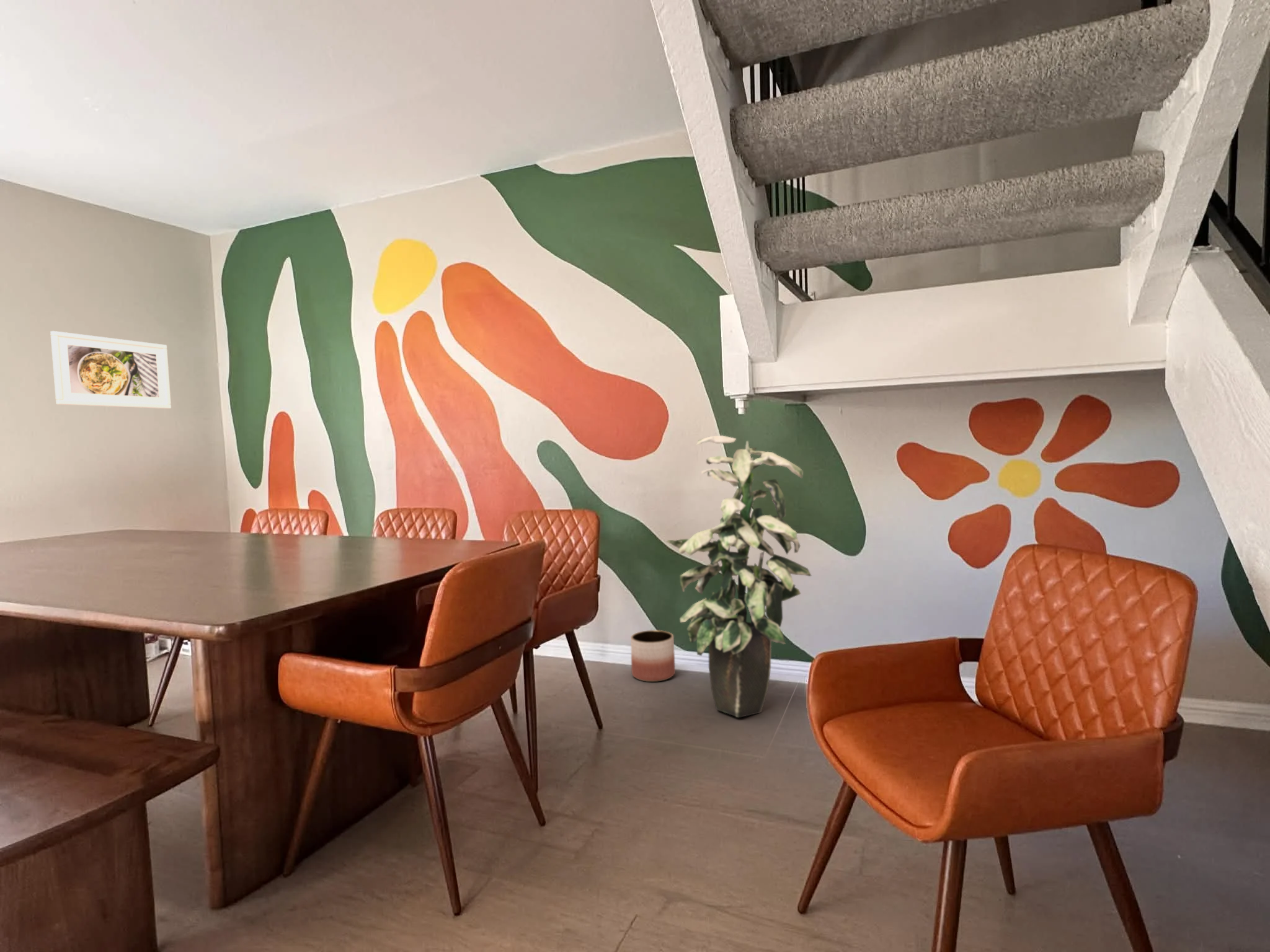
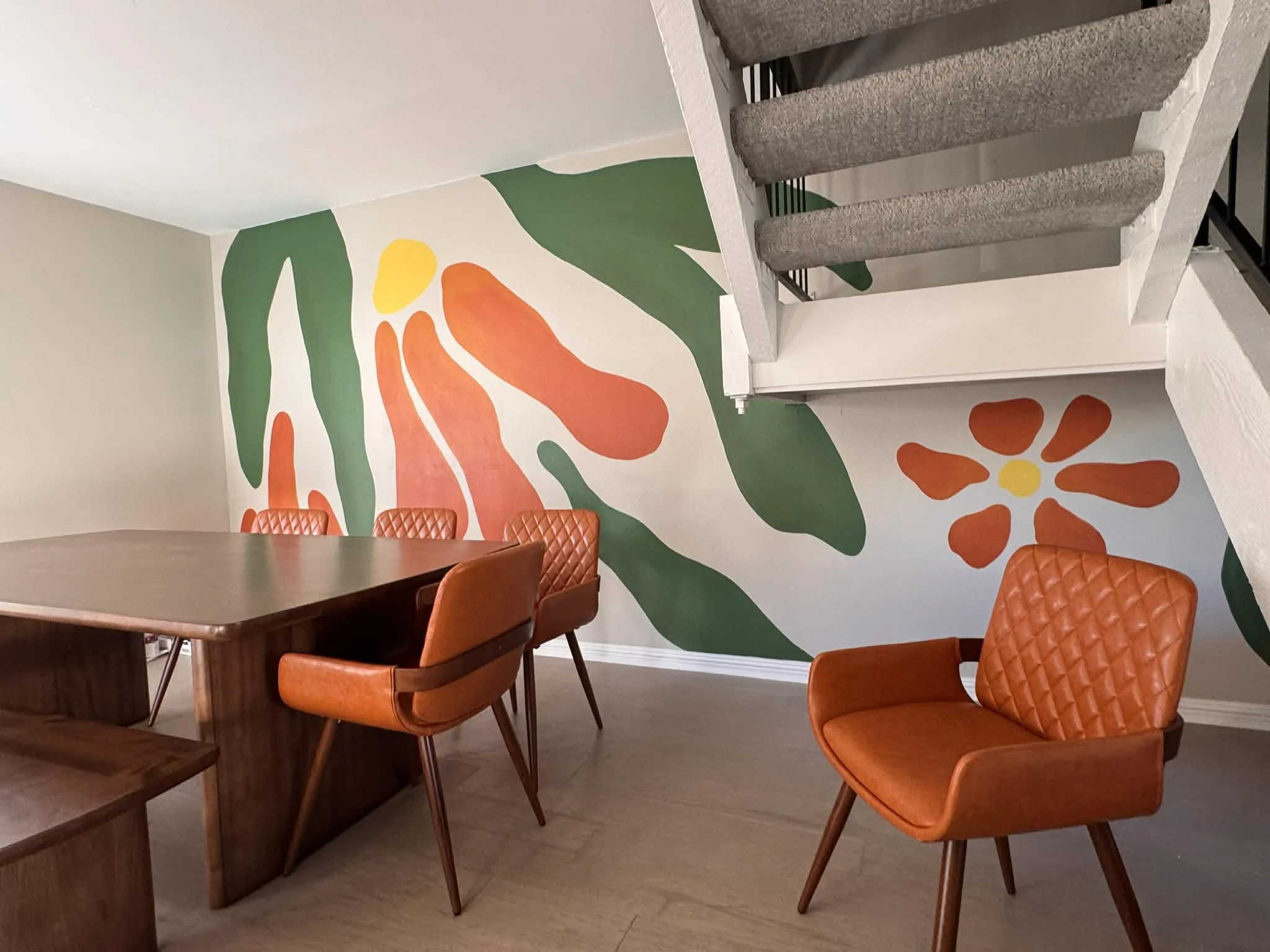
- planter (652, 656)
- indoor plant (735, 572)
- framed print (115, 372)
